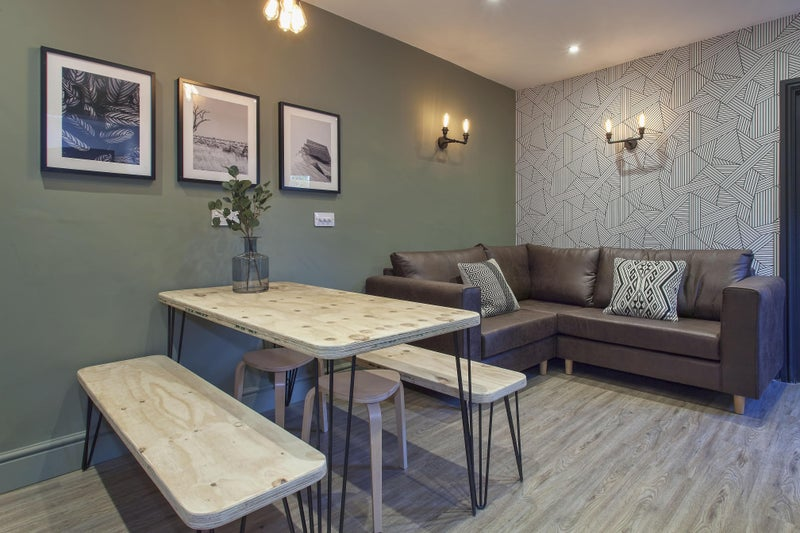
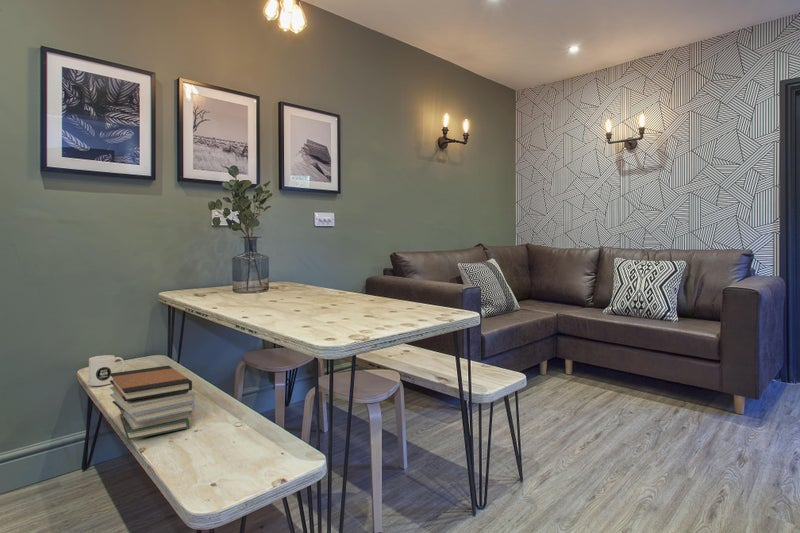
+ mug (107, 369)
+ book stack (151, 399)
